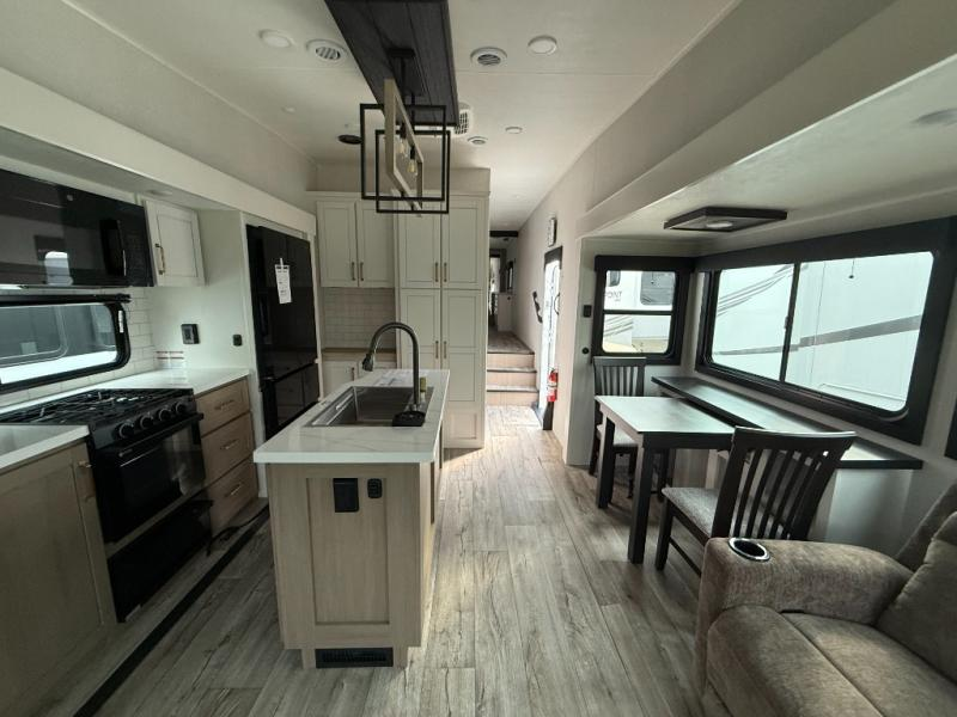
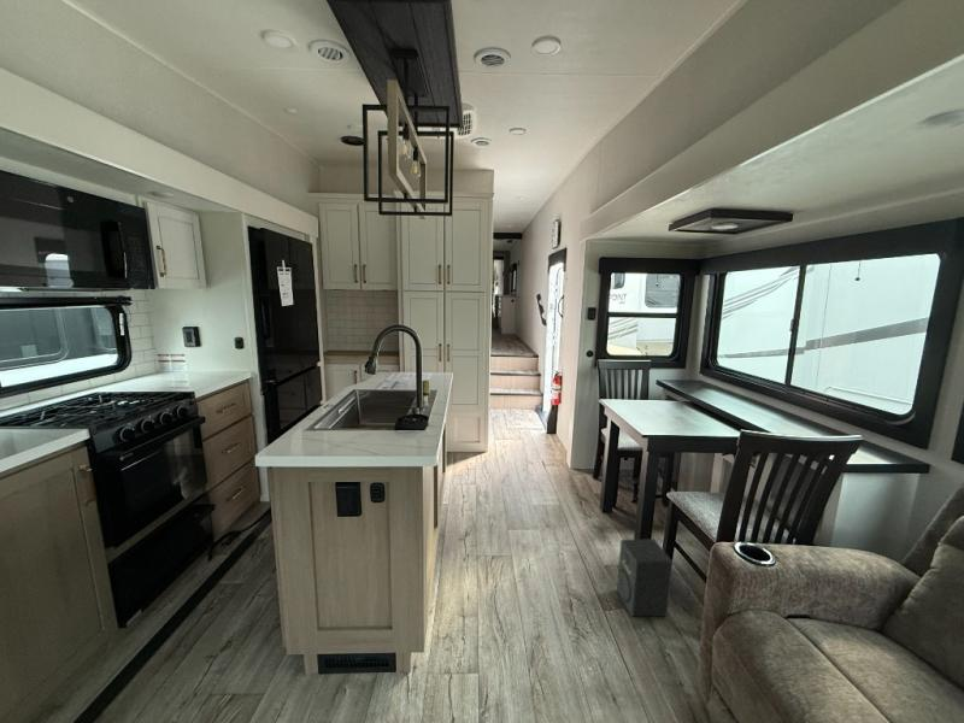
+ speaker (641, 576)
